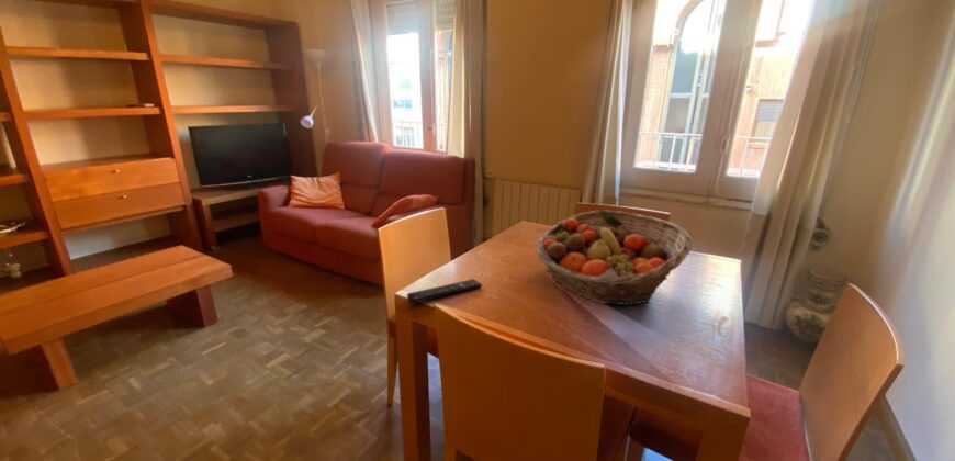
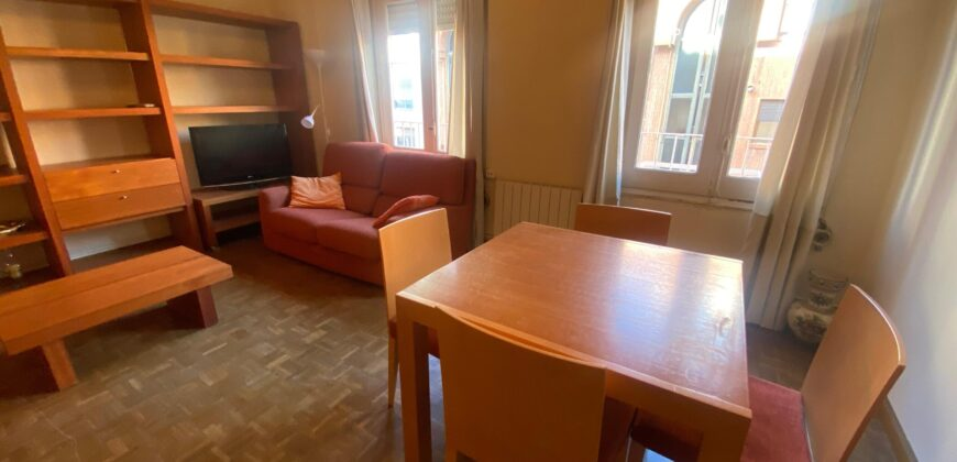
- fruit basket (606, 252)
- remote control (445, 291)
